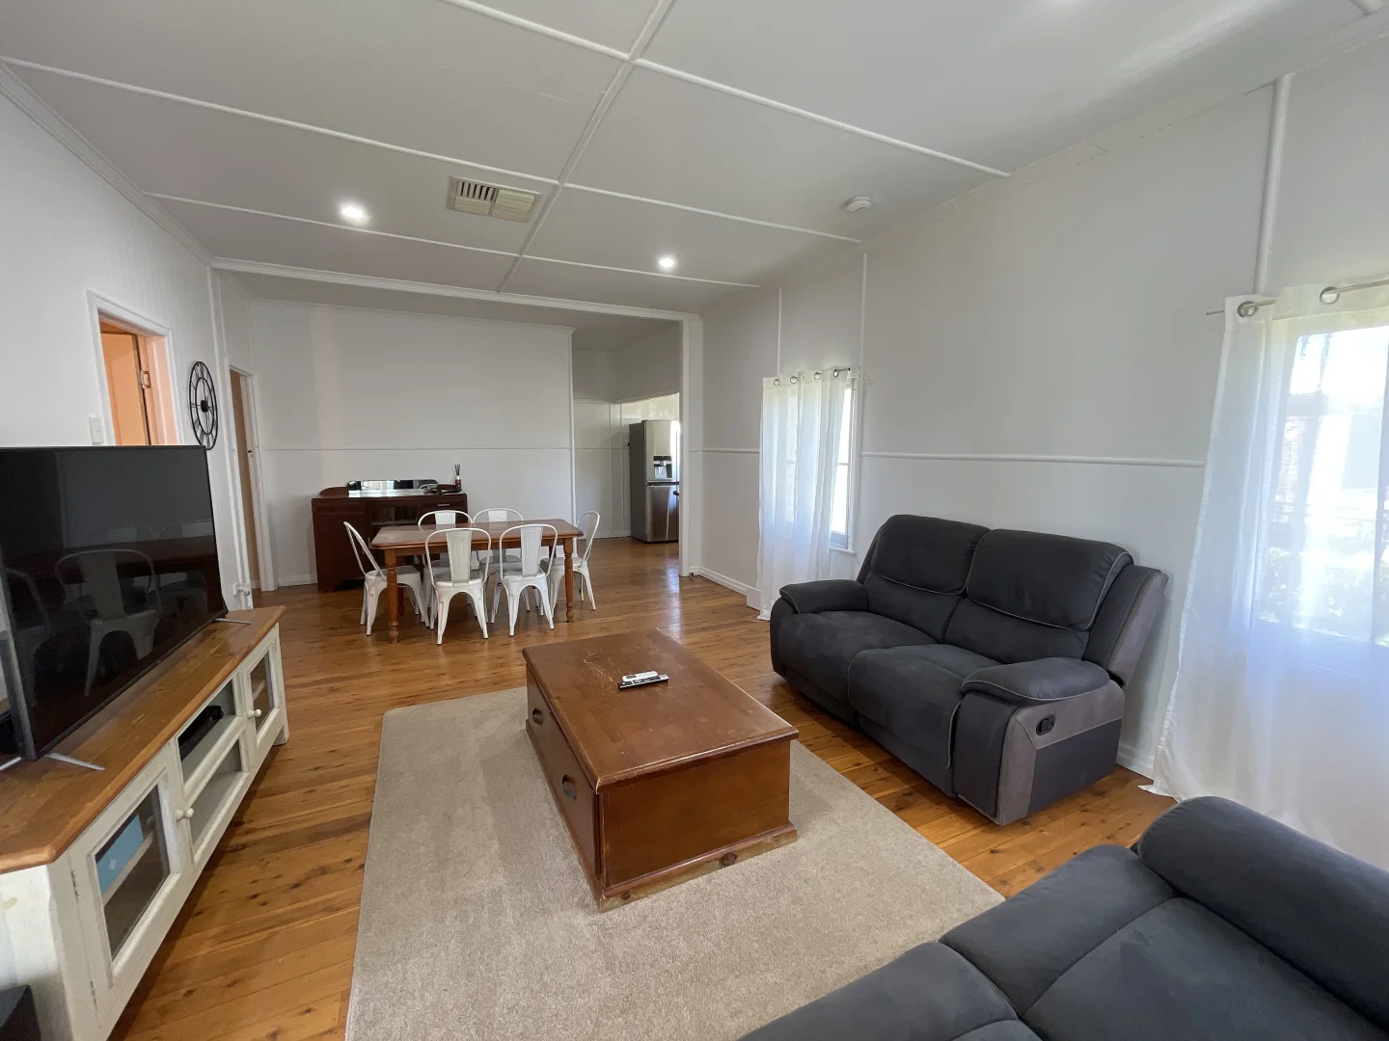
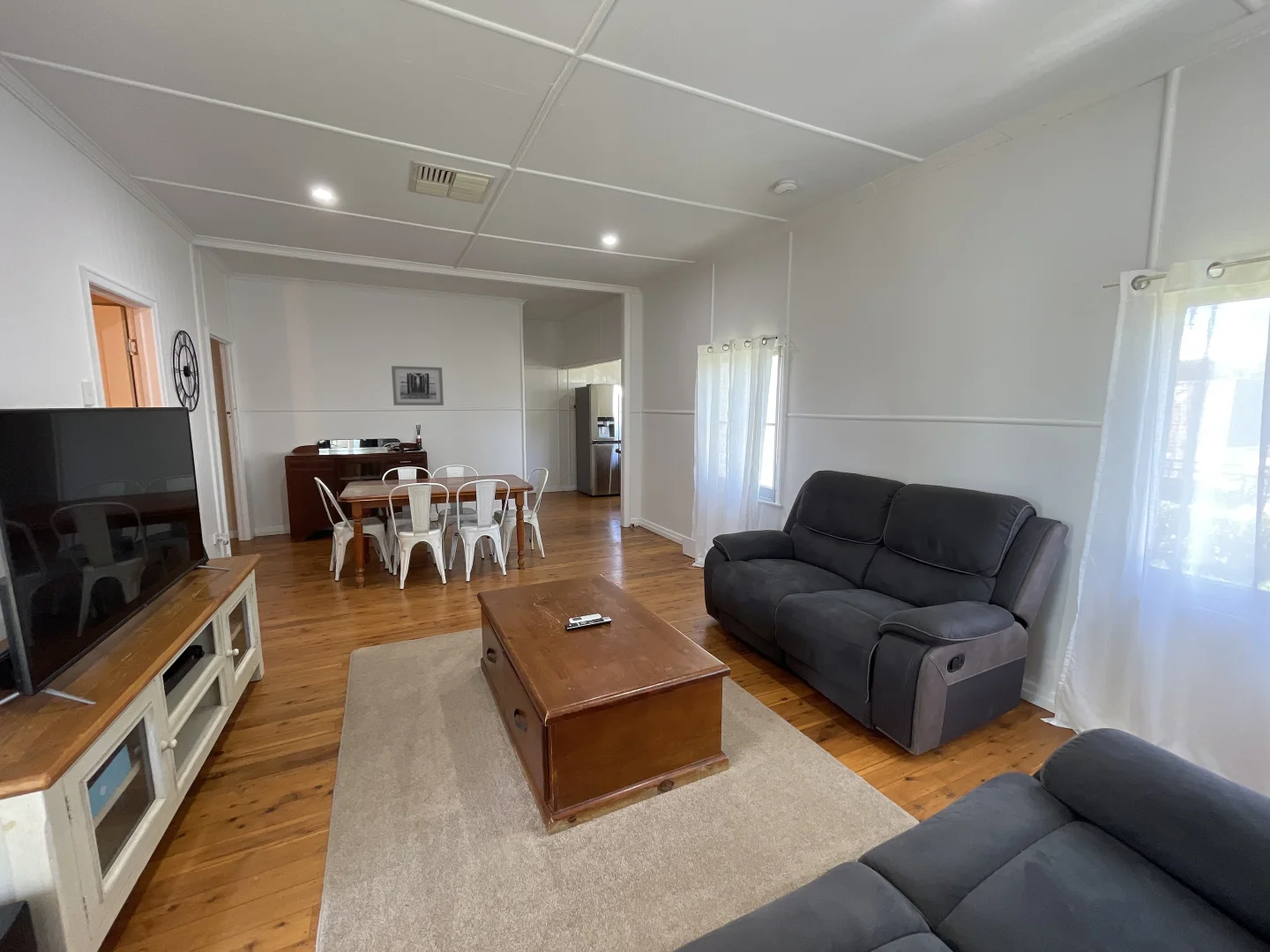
+ wall art (418, 386)
